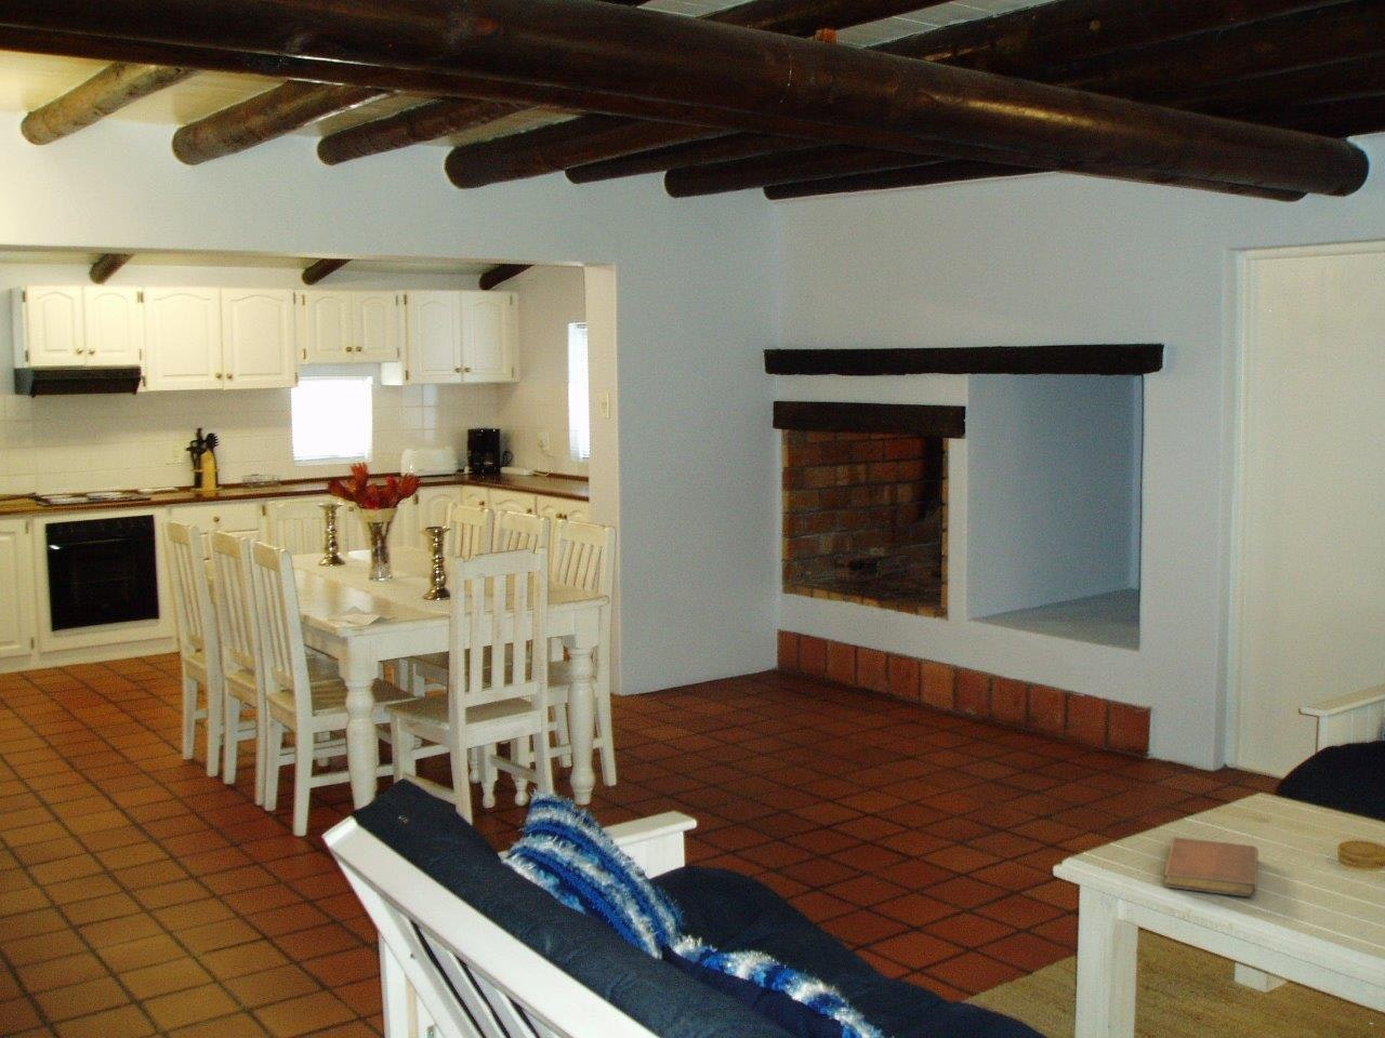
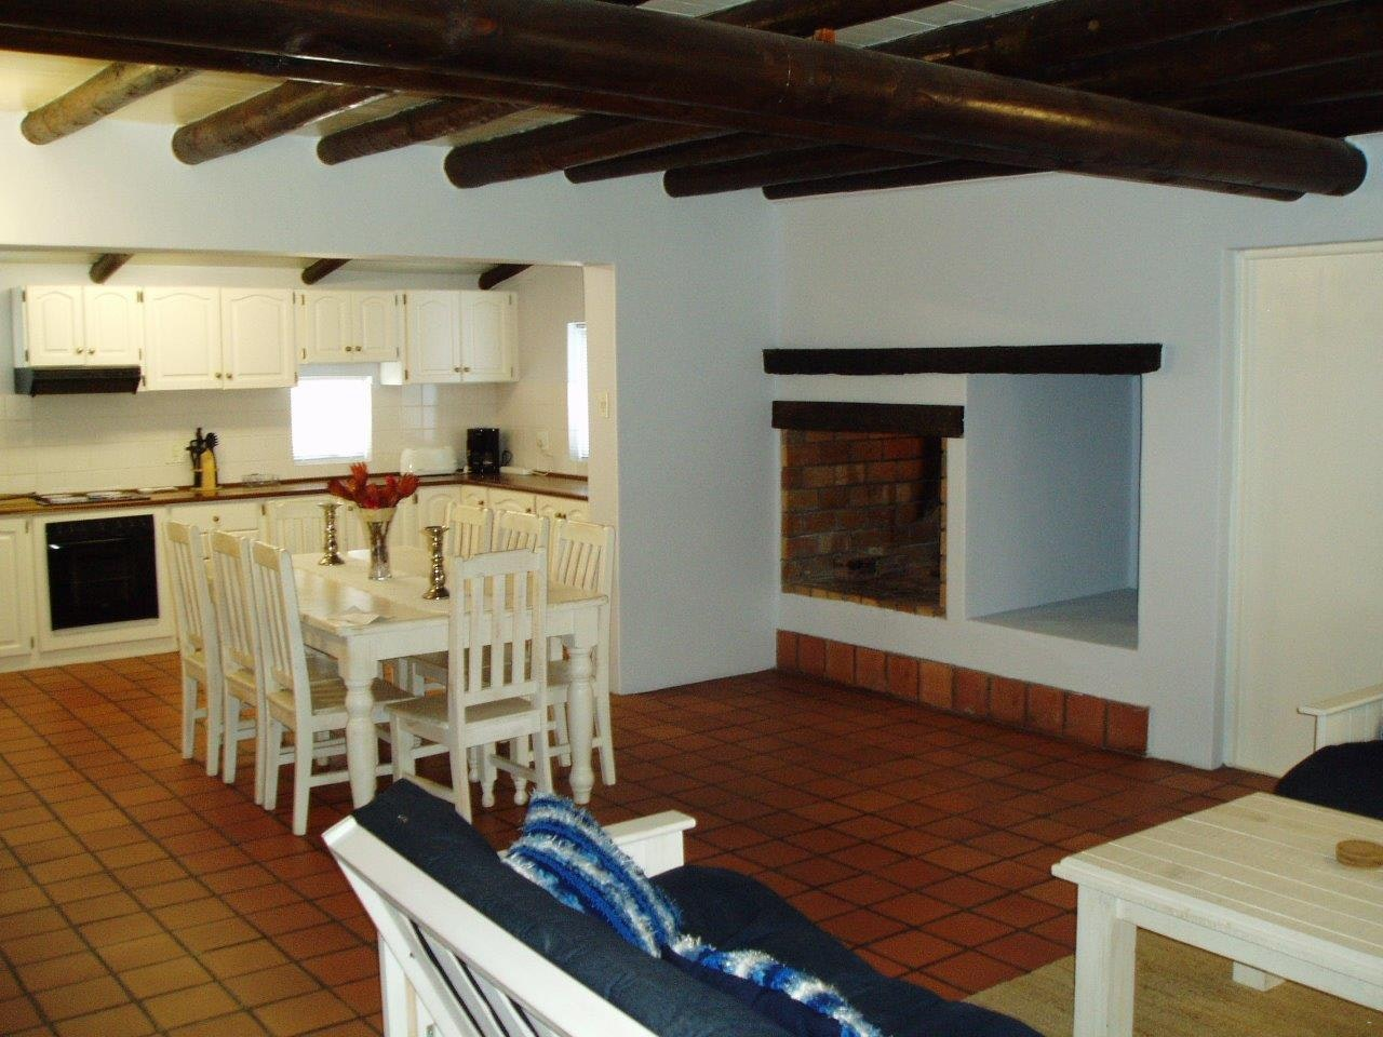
- notebook (1212, 865)
